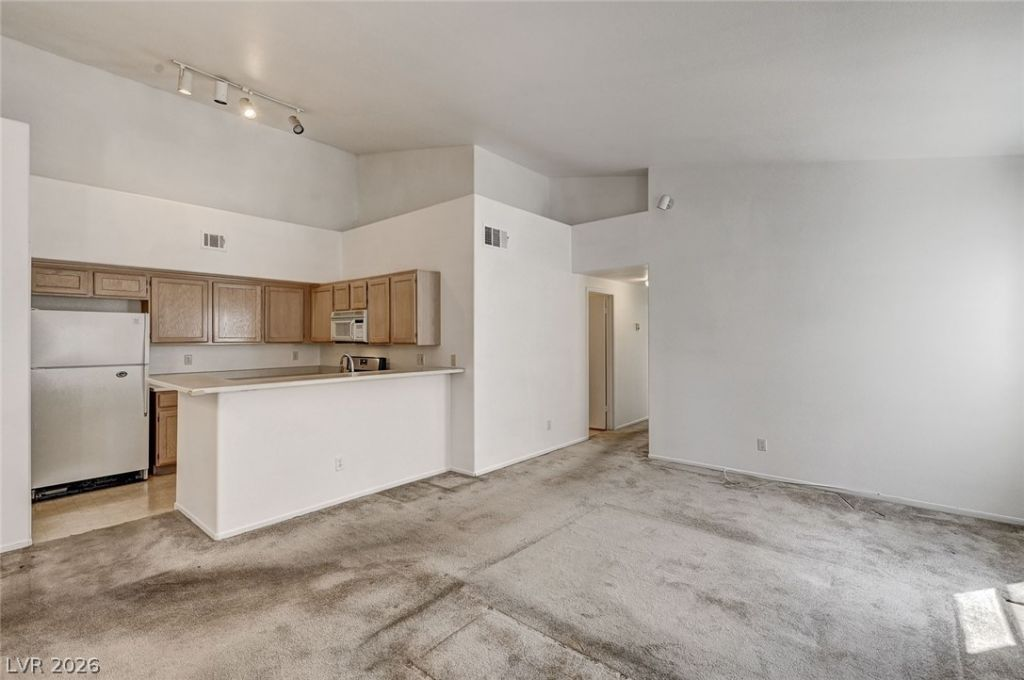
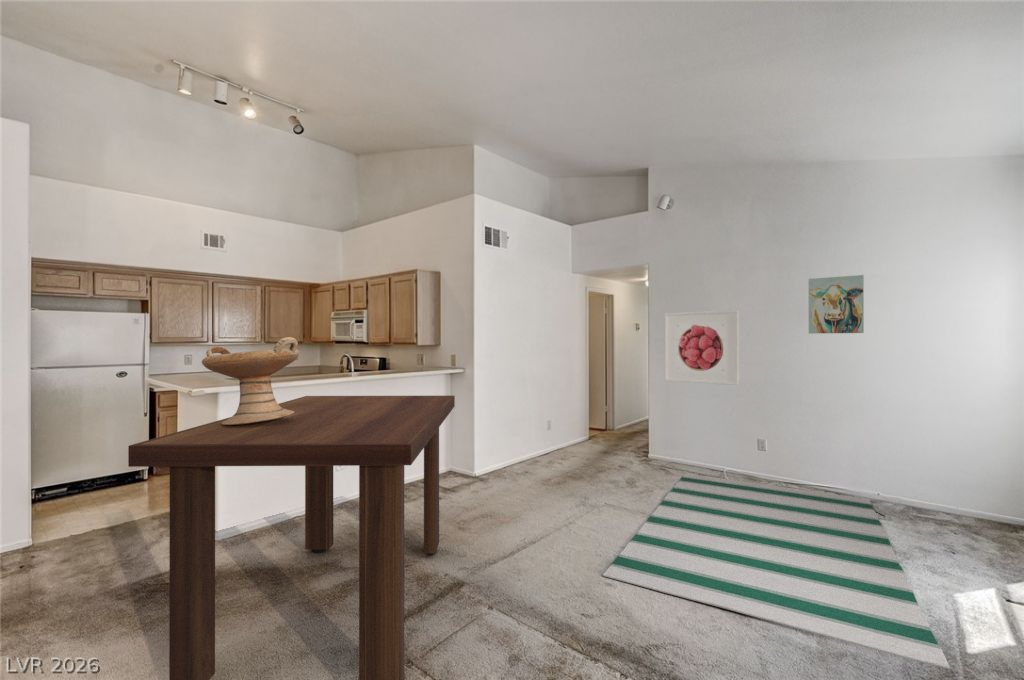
+ decorative bowl (259, 383)
+ rug (761, 529)
+ dining table (332, 509)
+ wall art (835, 305)
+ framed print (699, 347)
